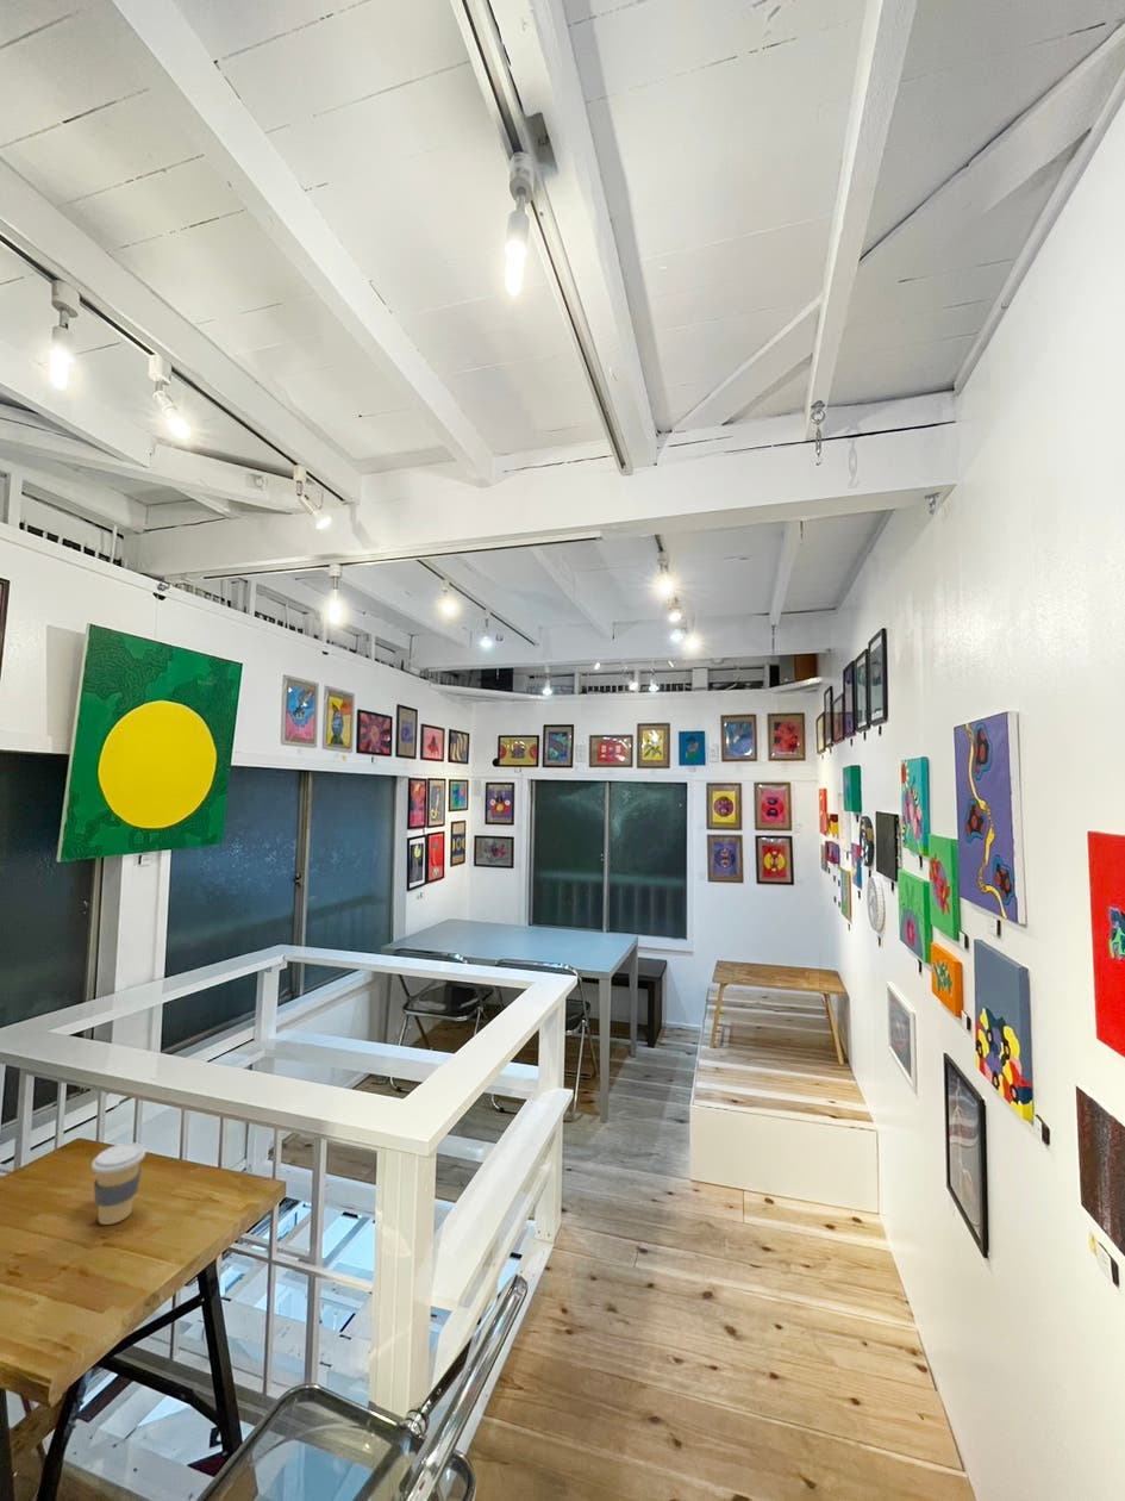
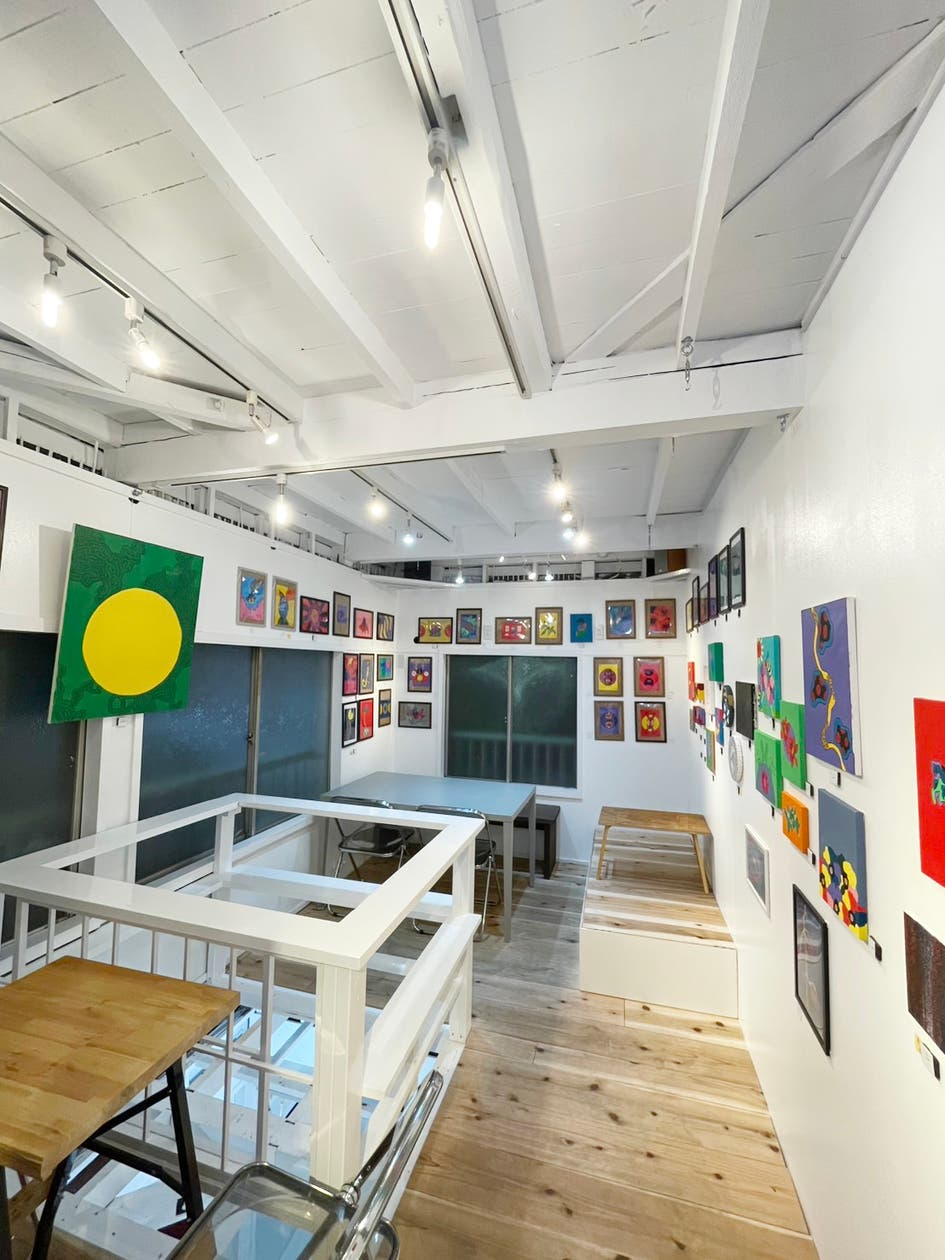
- coffee cup (117, 1184)
